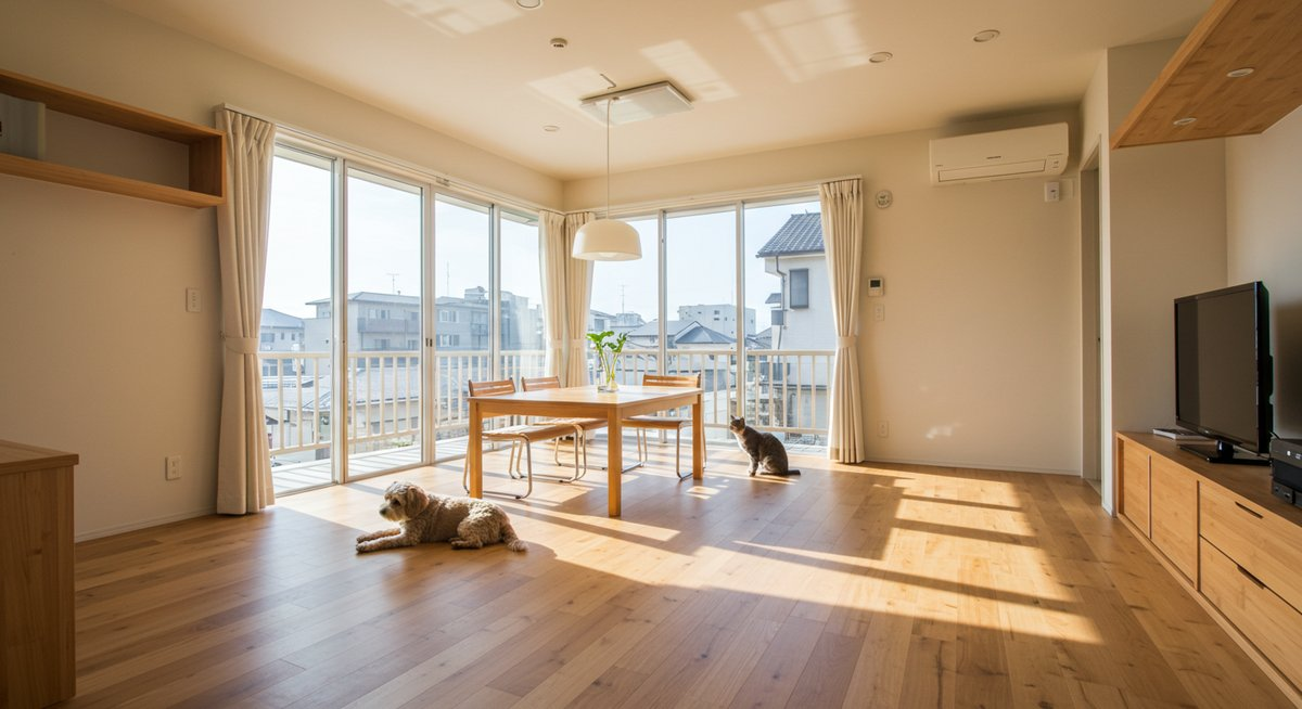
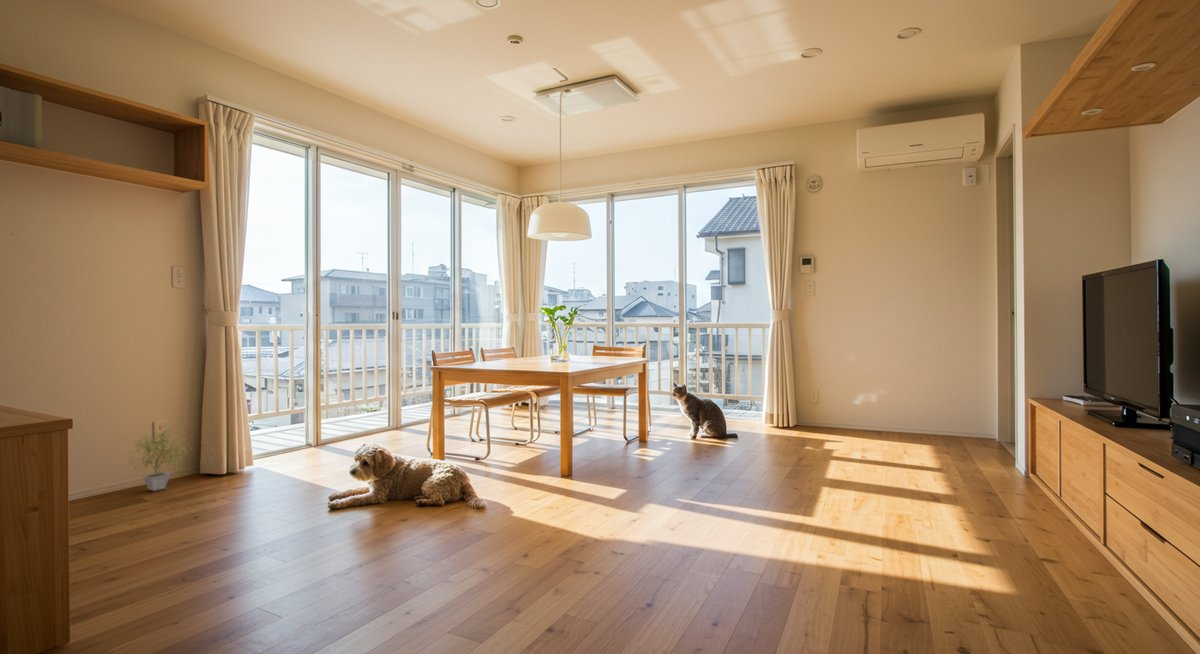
+ potted plant (157, 455)
